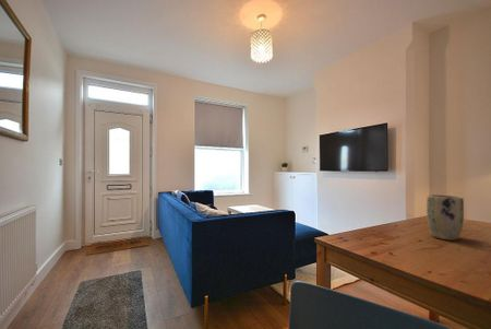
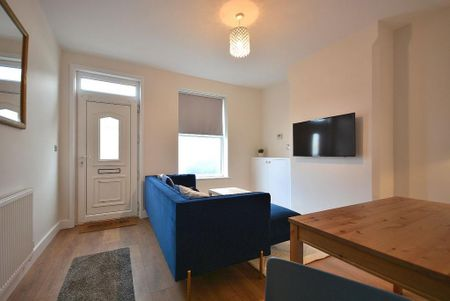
- plant pot (444, 216)
